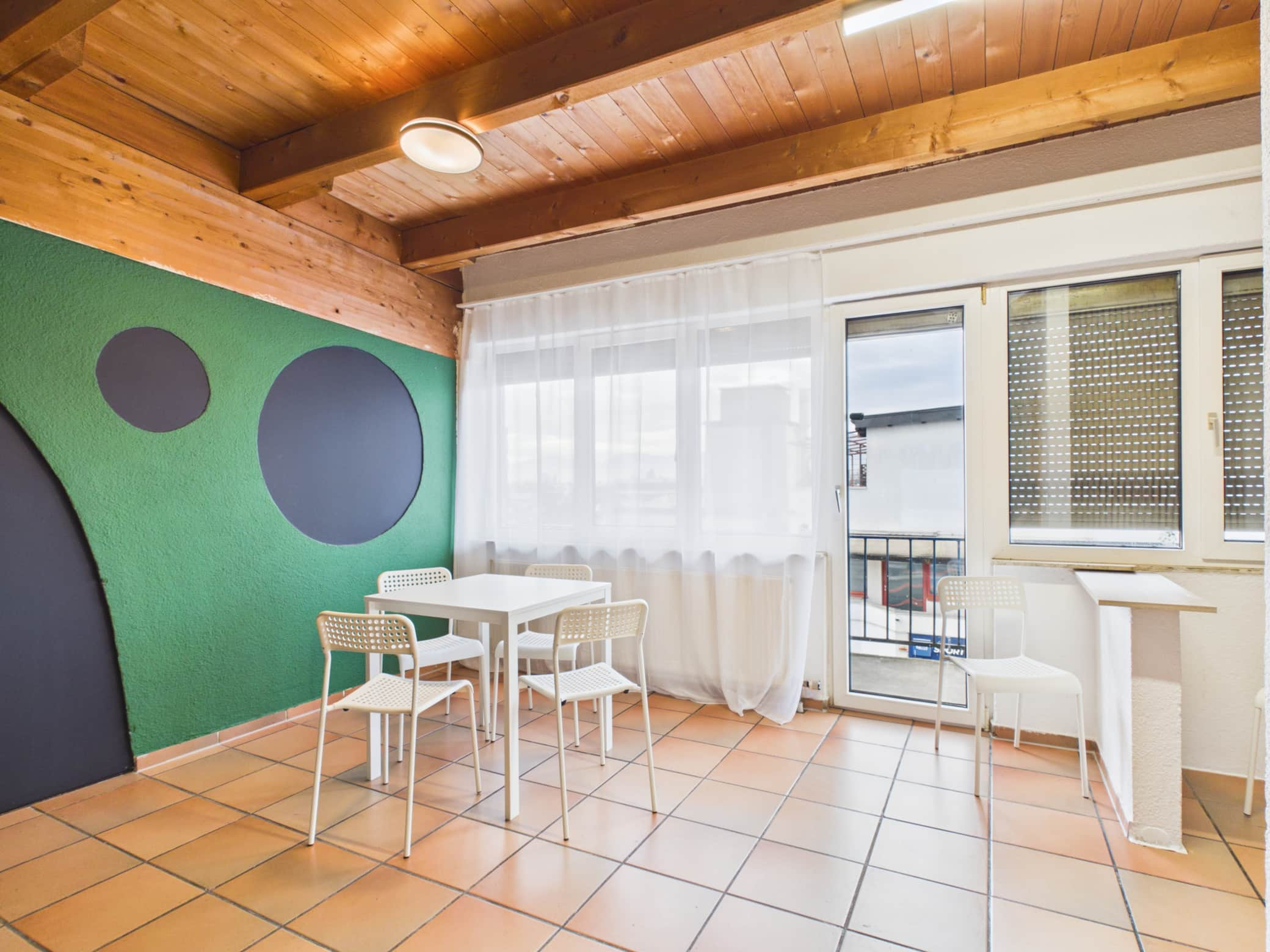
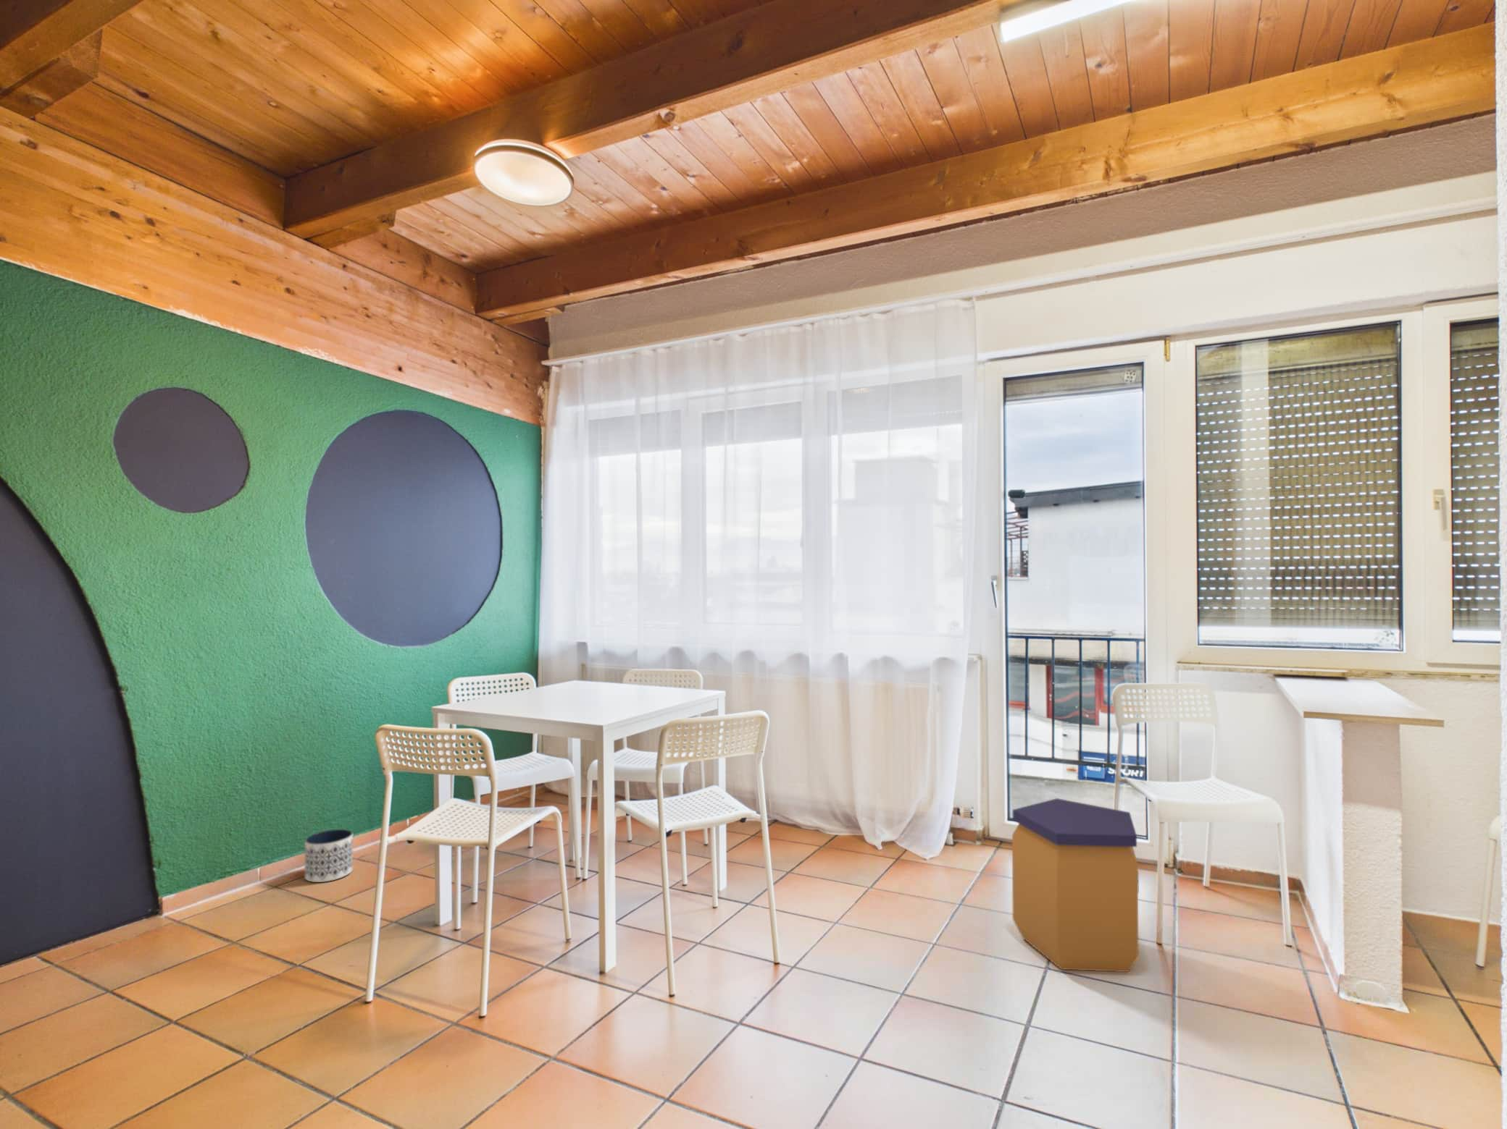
+ planter (329, 855)
+ trash can (1072, 881)
